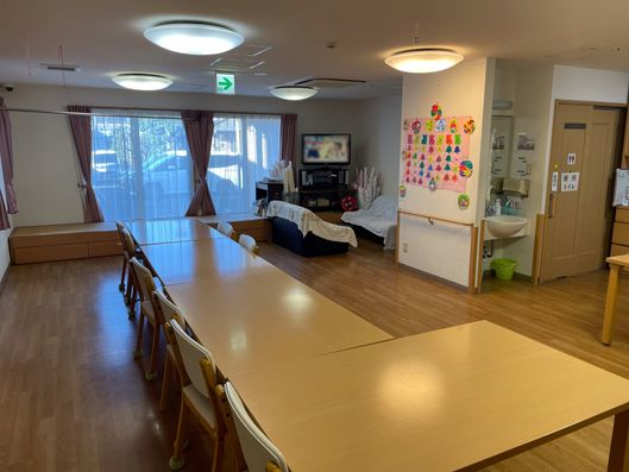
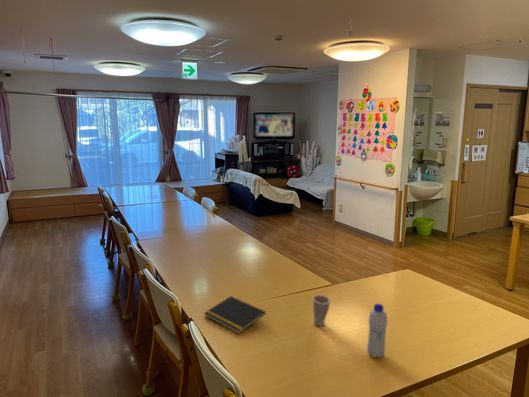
+ notepad (234, 313)
+ bottle (377, 329)
+ cup (321, 311)
